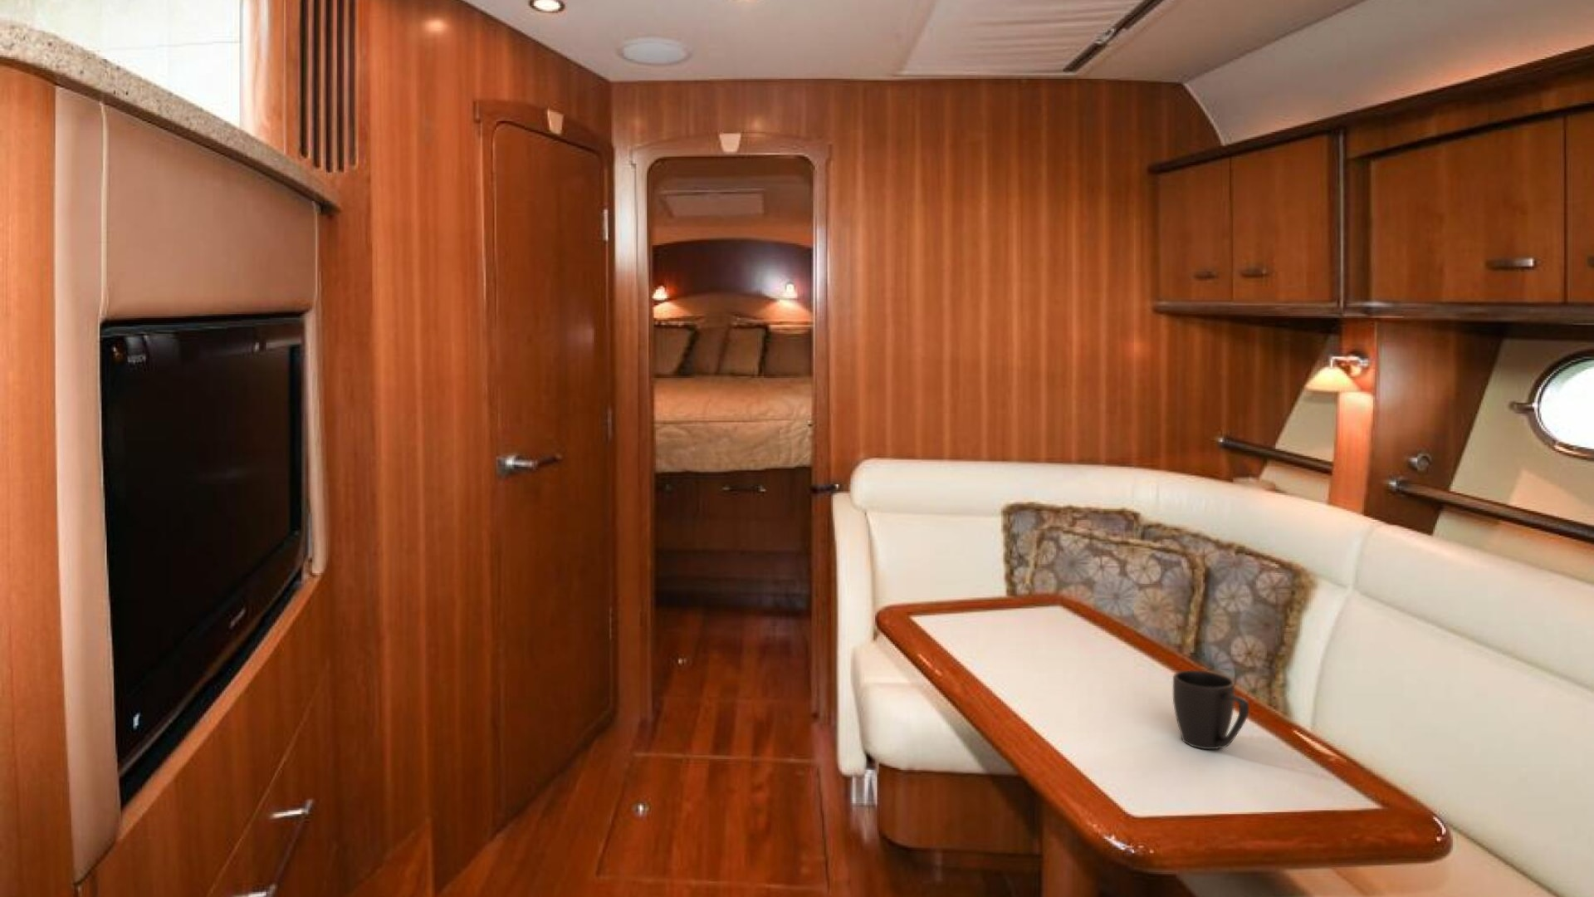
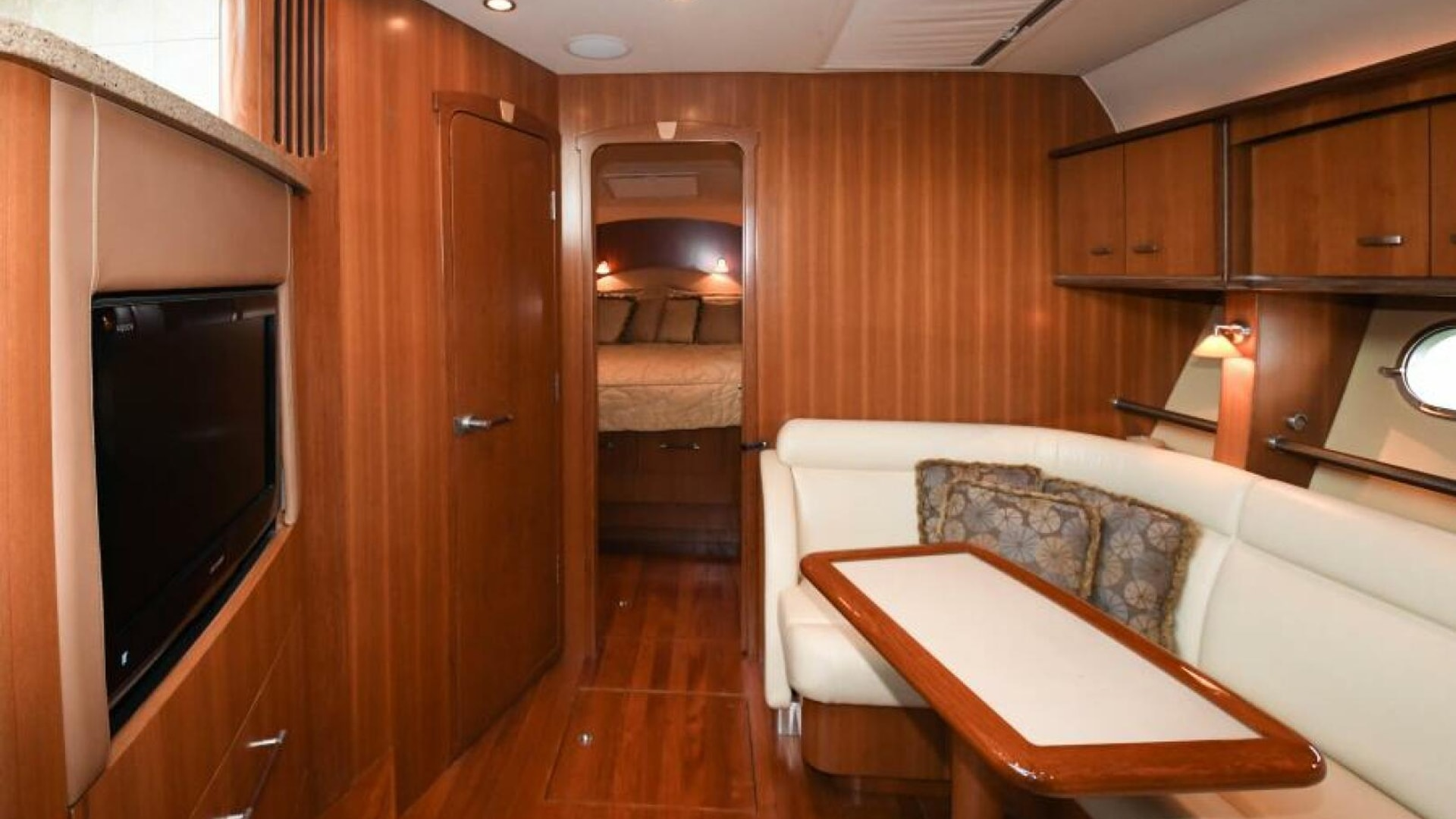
- mug (1212, 714)
